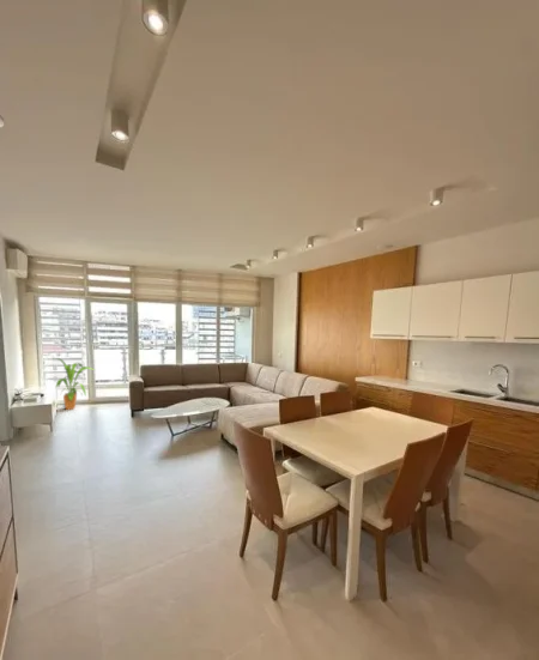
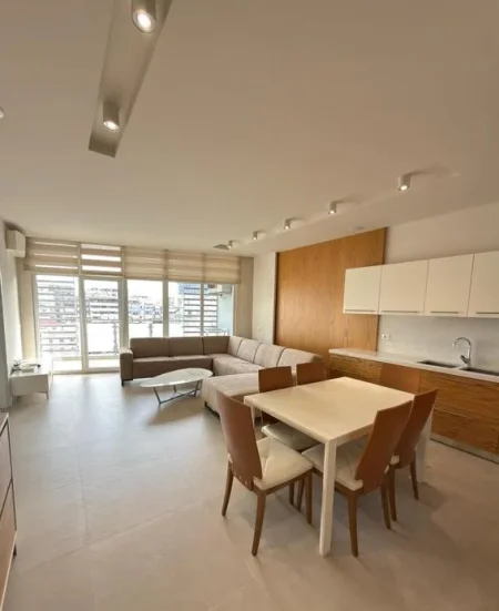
- house plant (75, 382)
